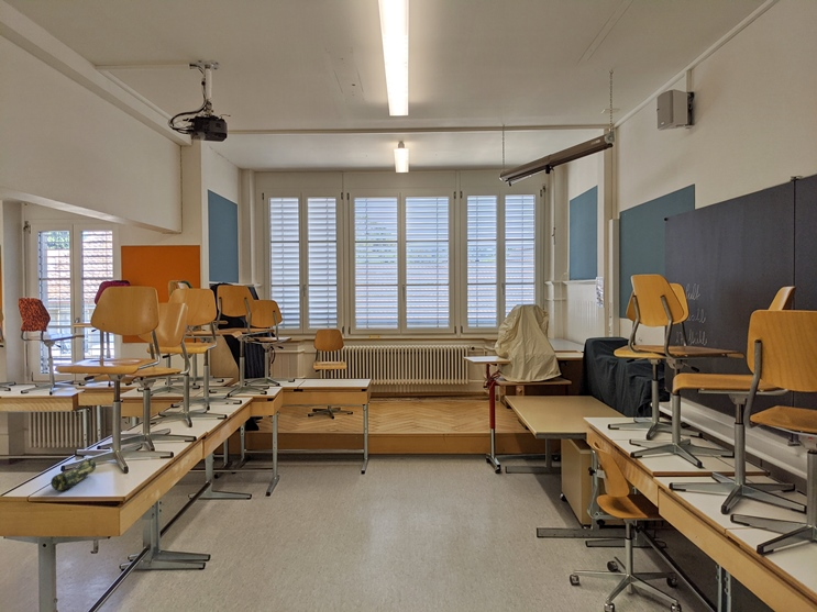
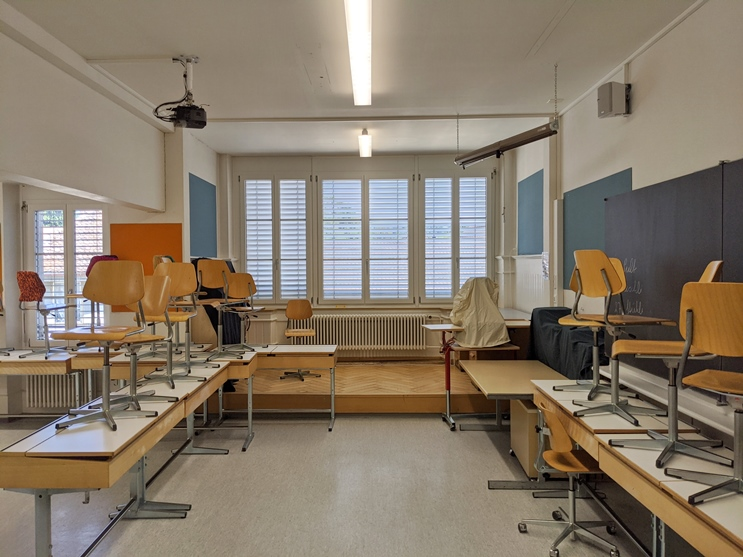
- pencil case (75, 474)
